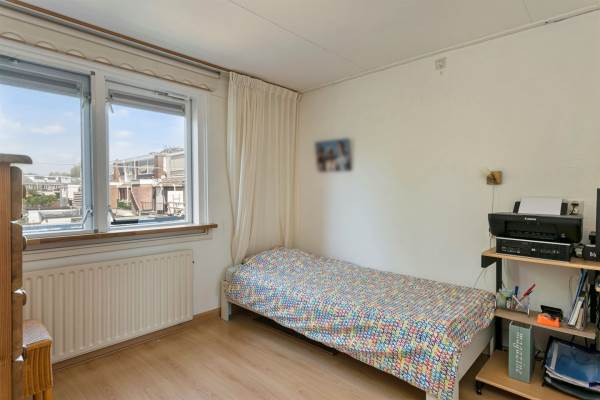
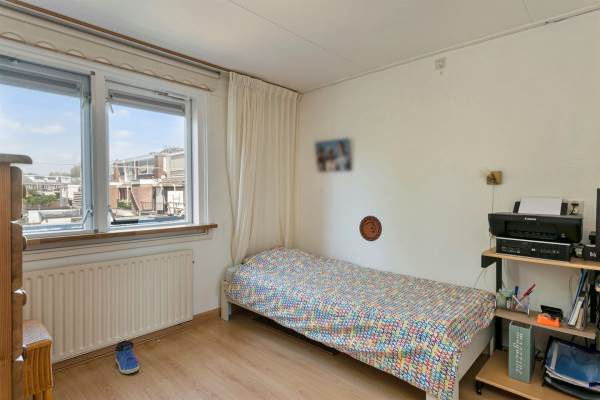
+ decorative plate (370, 228)
+ sneaker (126, 354)
